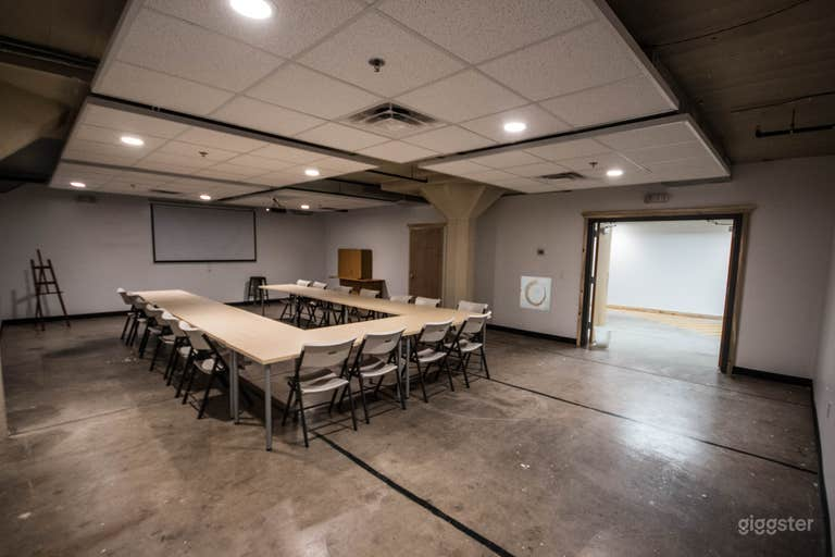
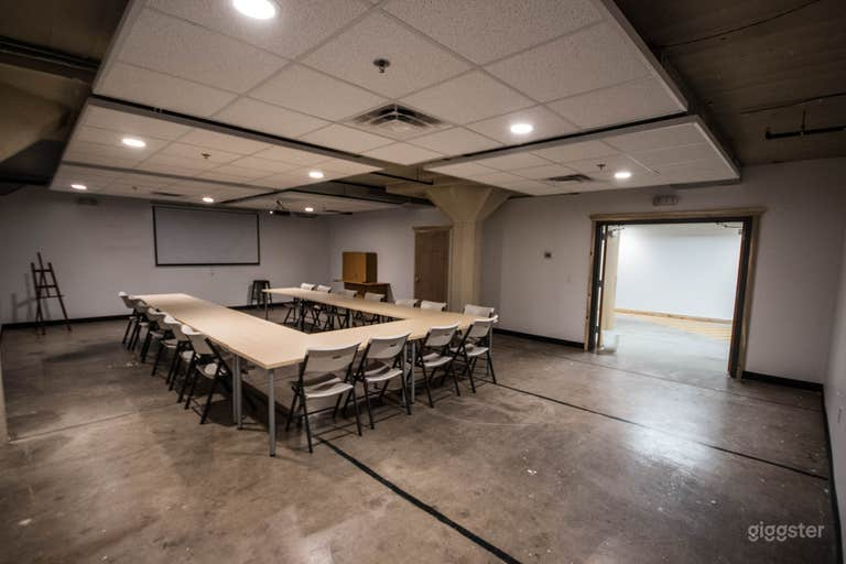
- wall art (535, 293)
